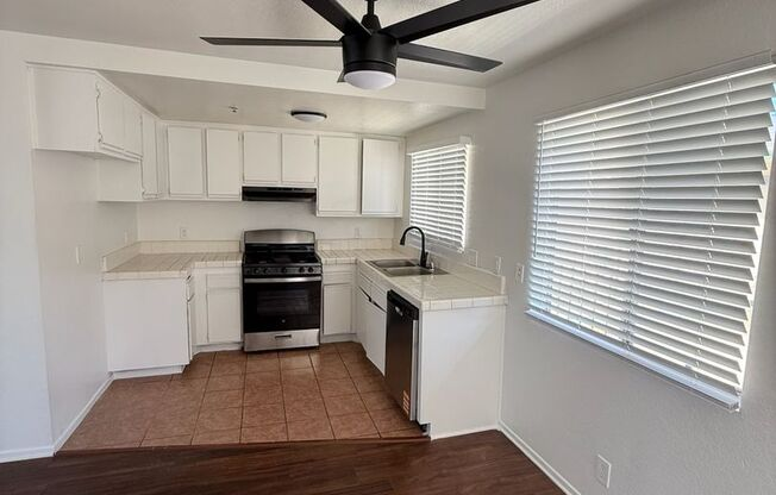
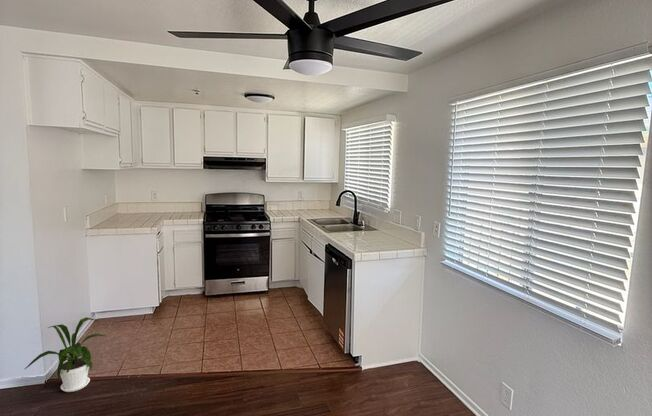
+ house plant (72, 352)
